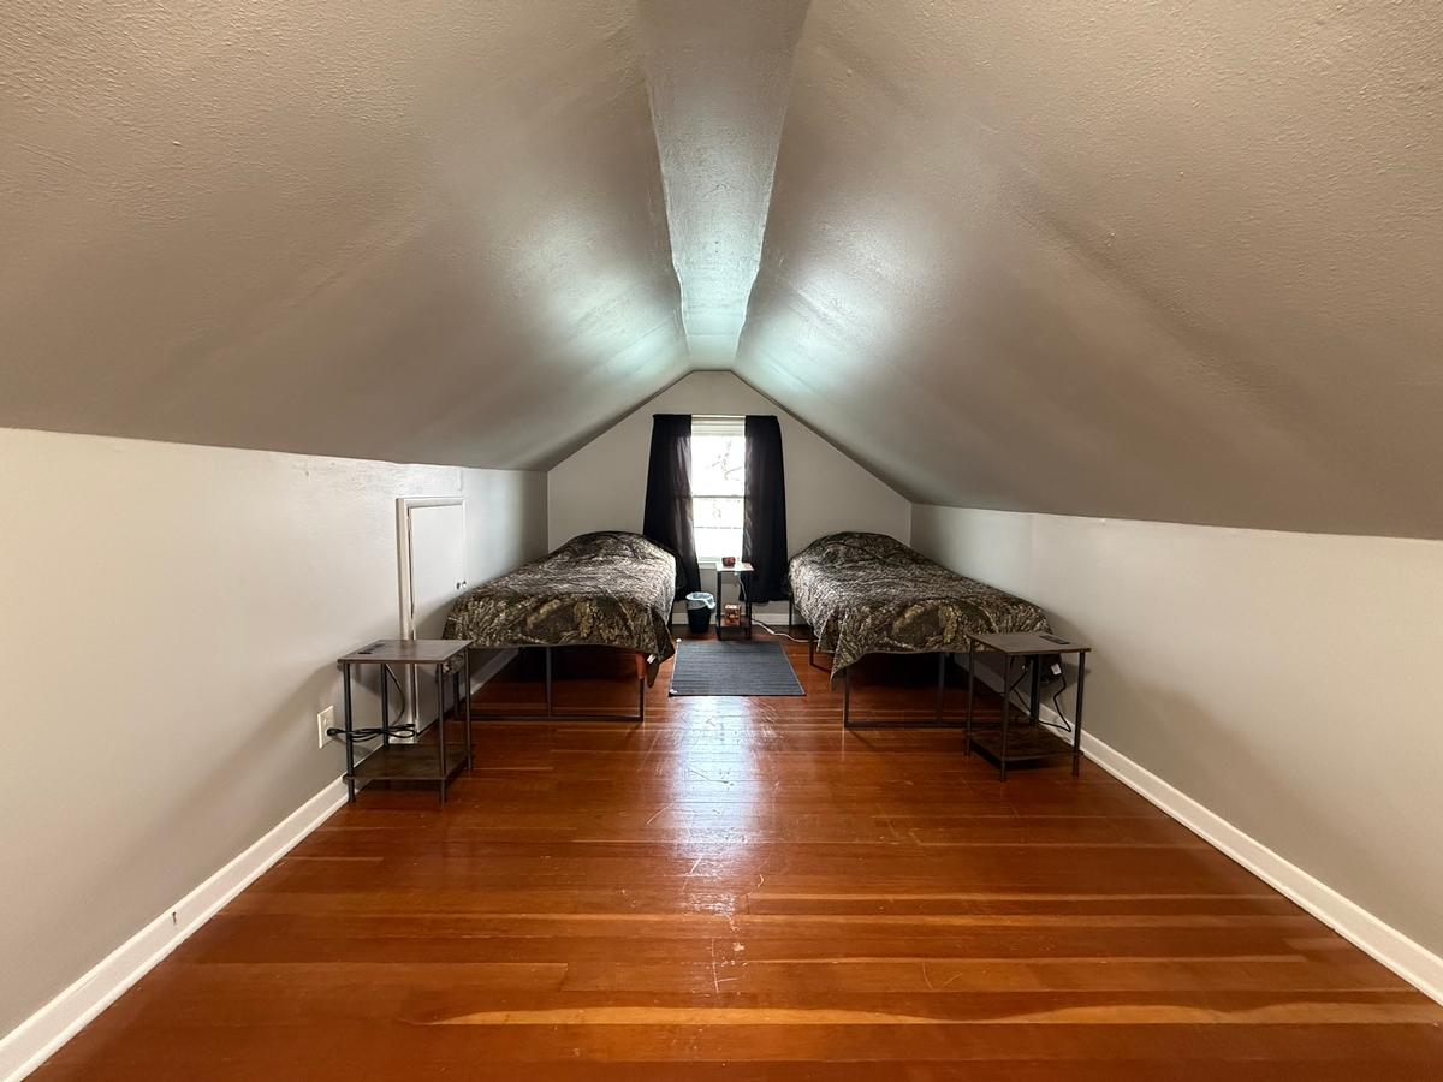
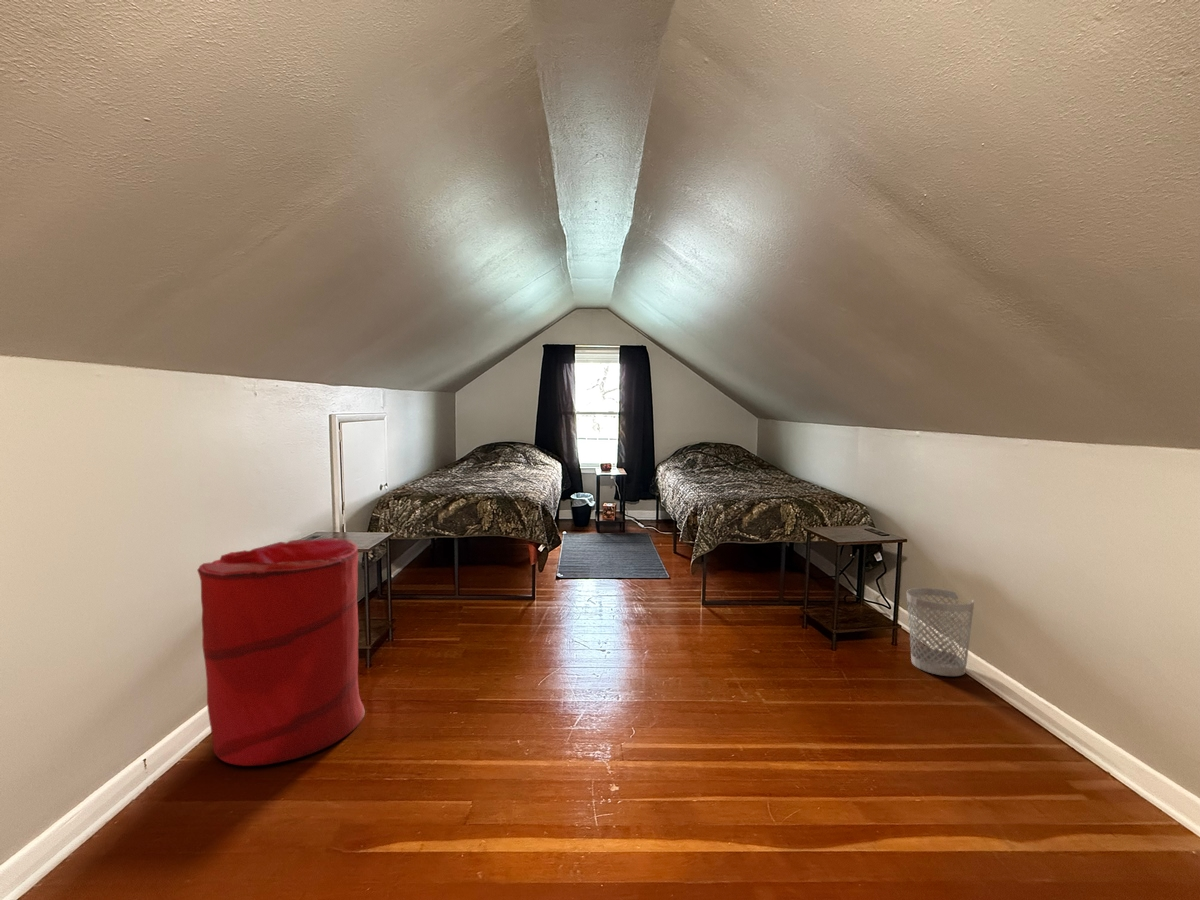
+ laundry hamper (284, 637)
+ wastebasket (938, 631)
